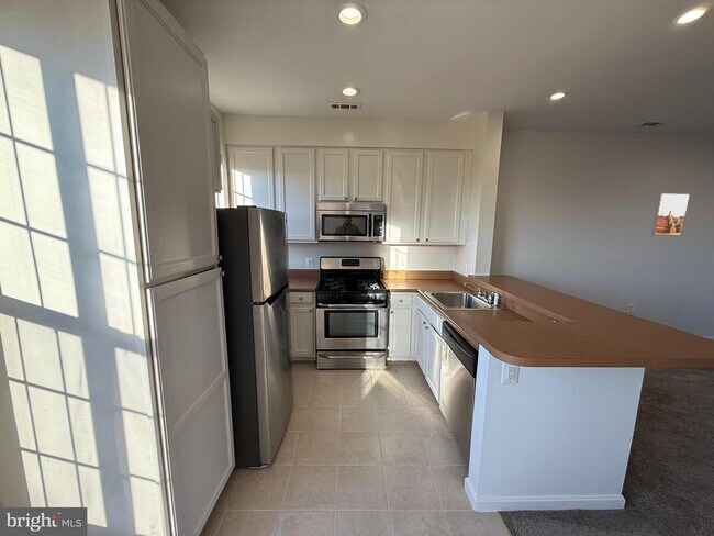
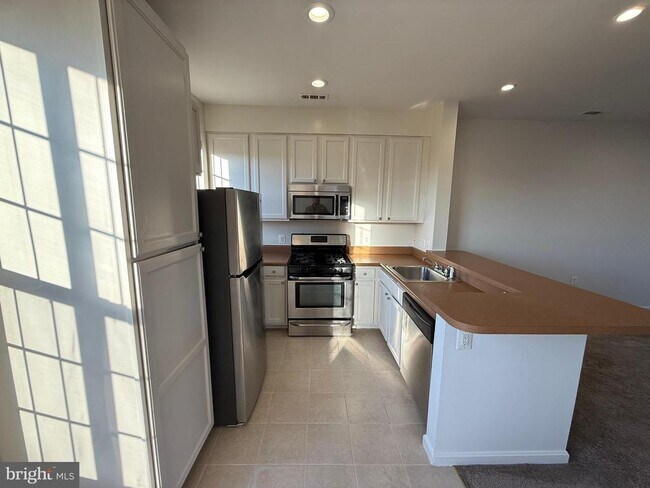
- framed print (670, 214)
